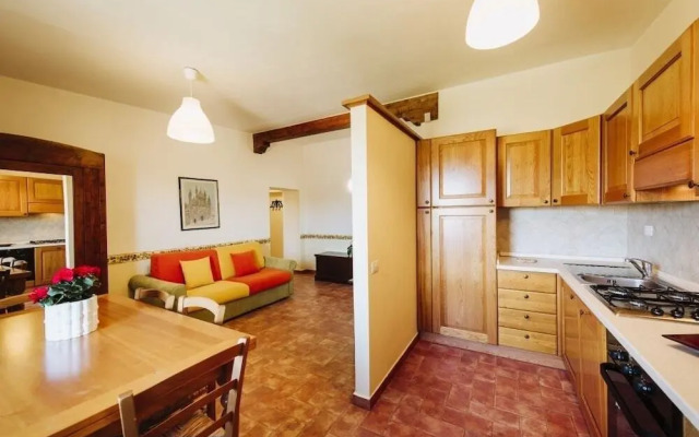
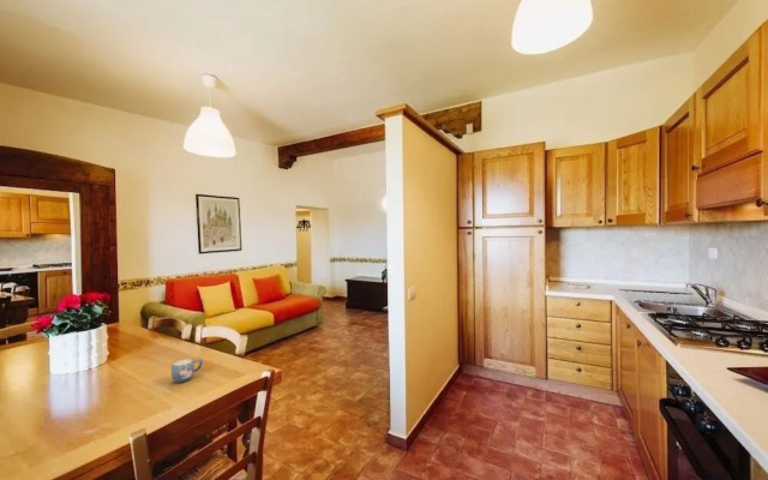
+ mug (187, 368)
